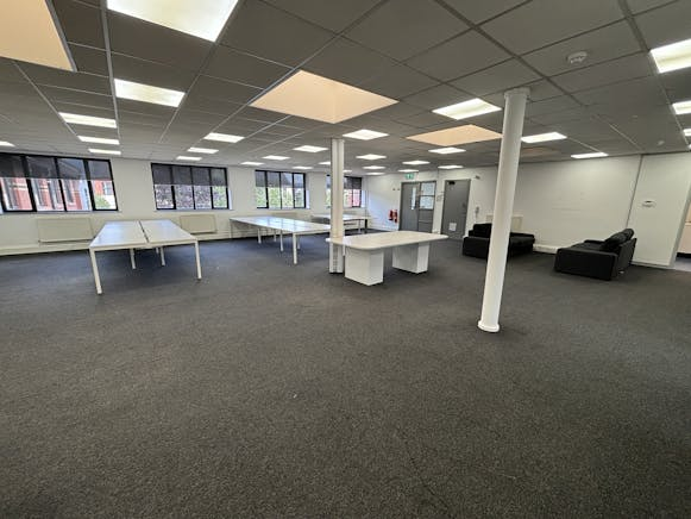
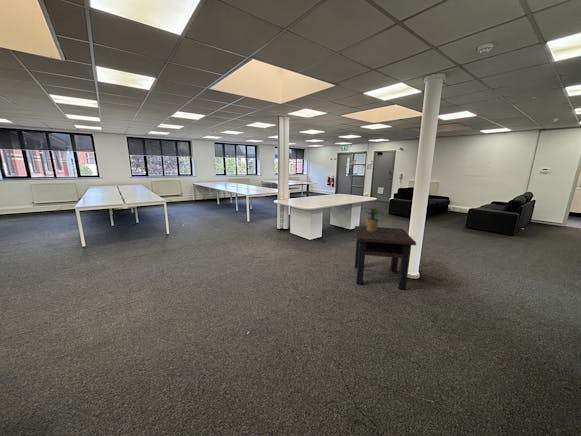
+ side table (379, 255)
+ potted plant (372, 219)
